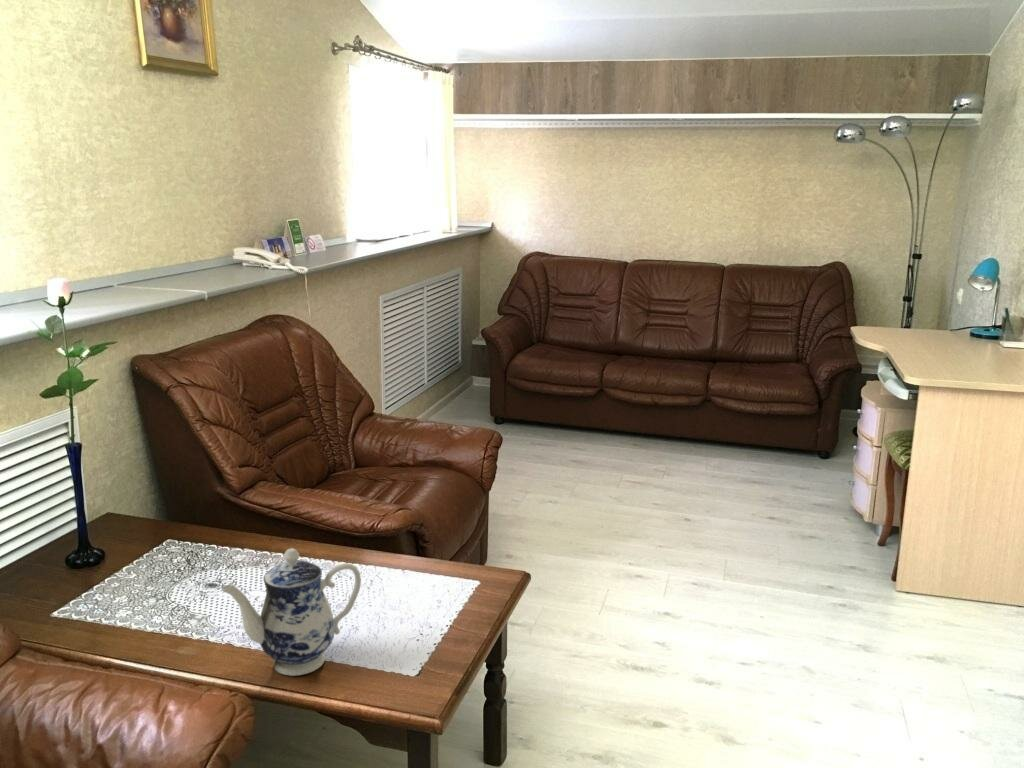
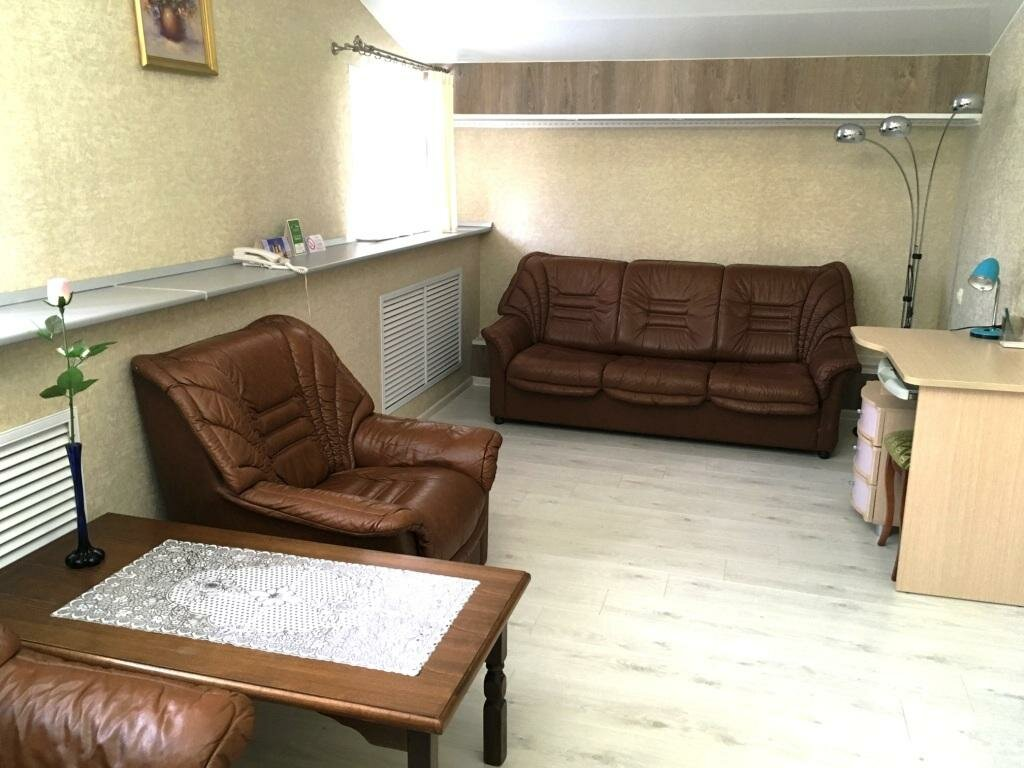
- teapot (295, 606)
